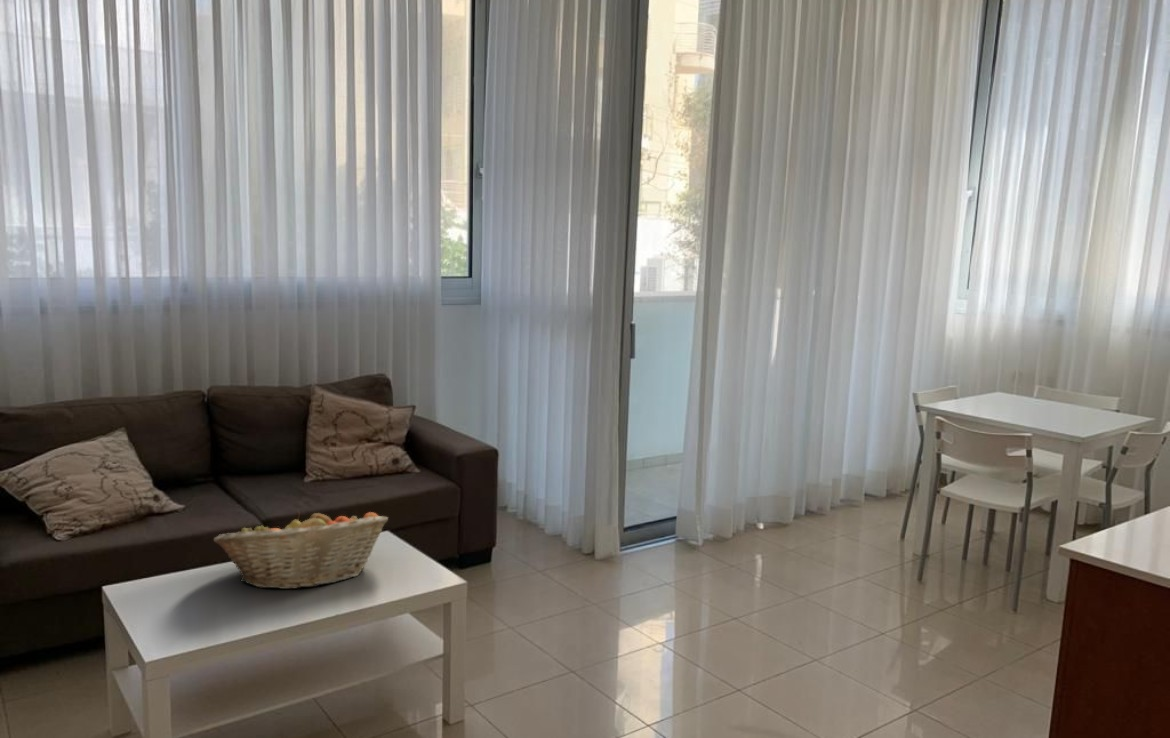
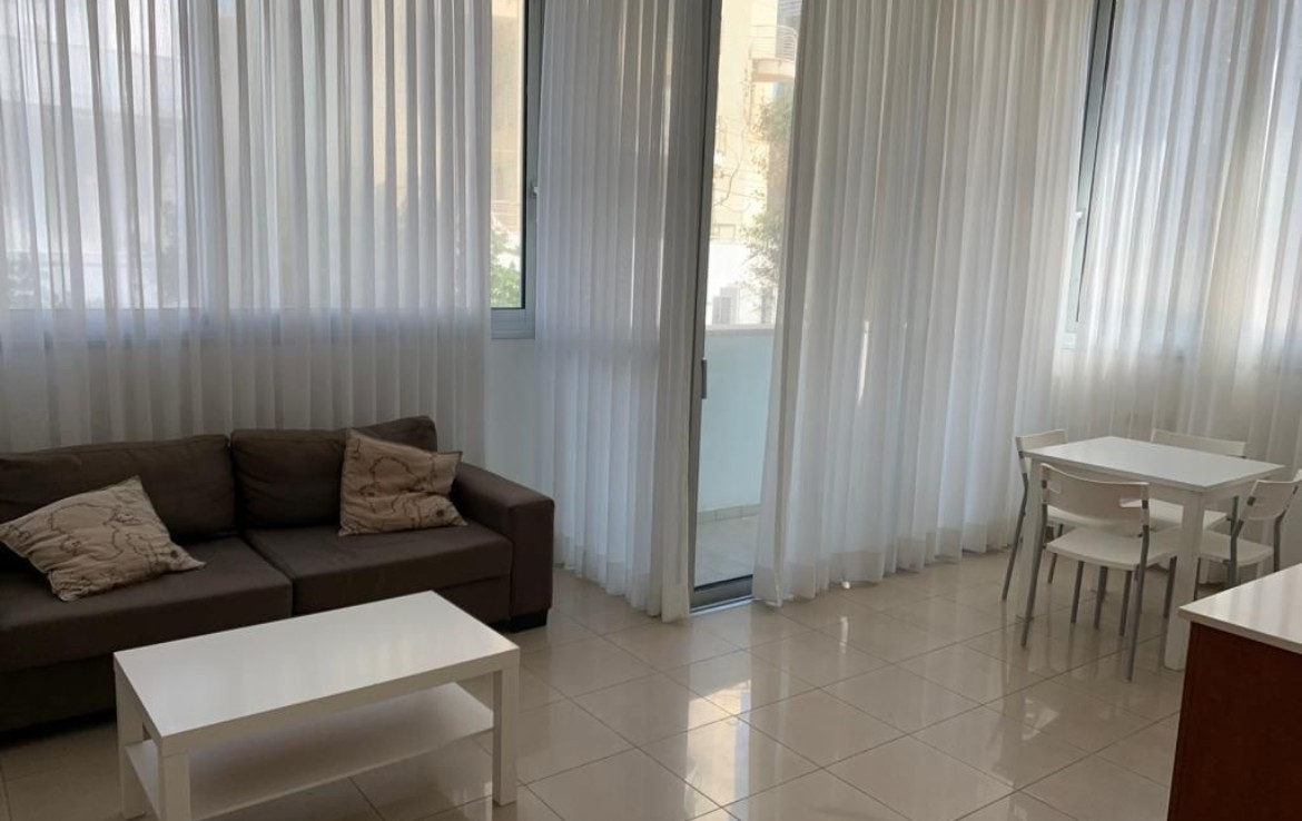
- fruit basket (304, 541)
